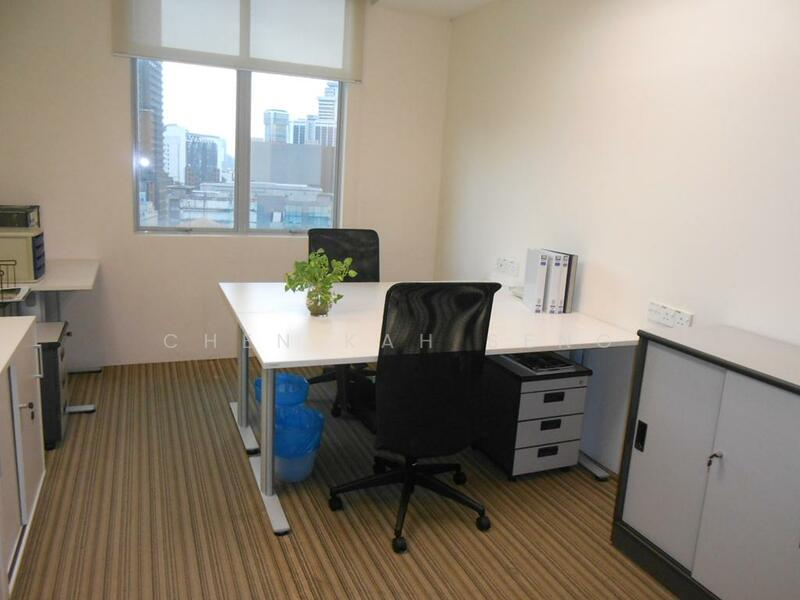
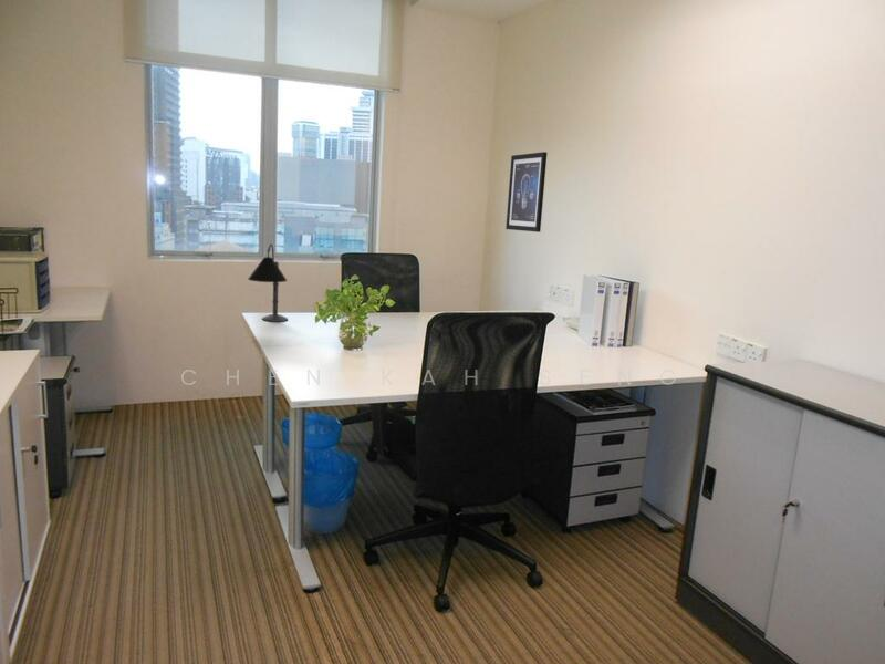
+ wall art (524, 193)
+ desk lamp (271, 281)
